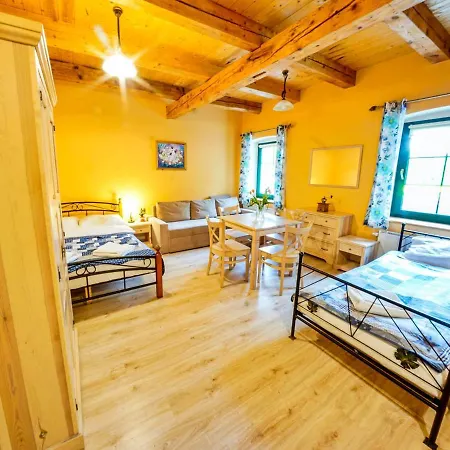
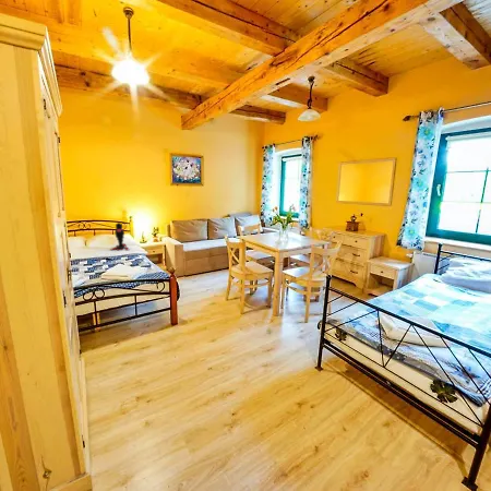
+ teddy bear (118, 236)
